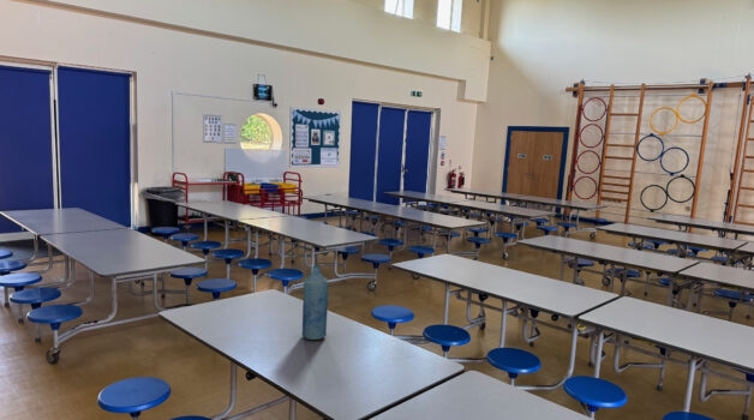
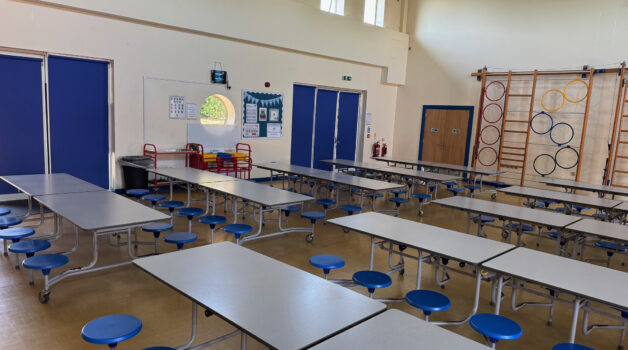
- bottle (315, 301)
